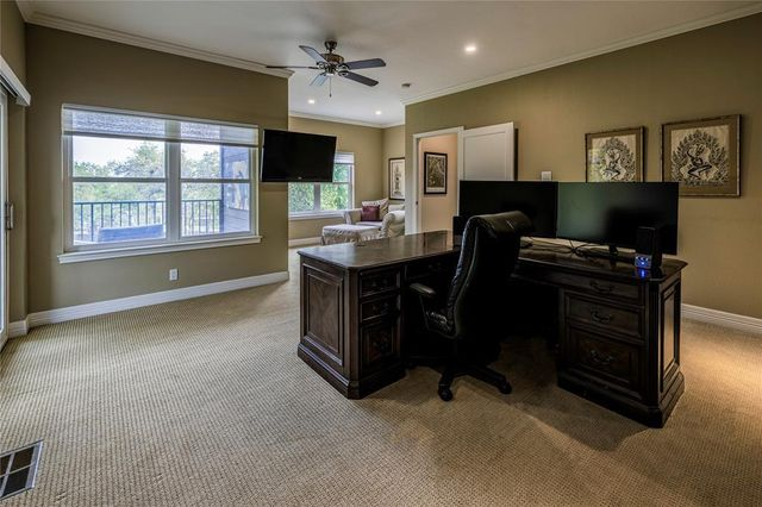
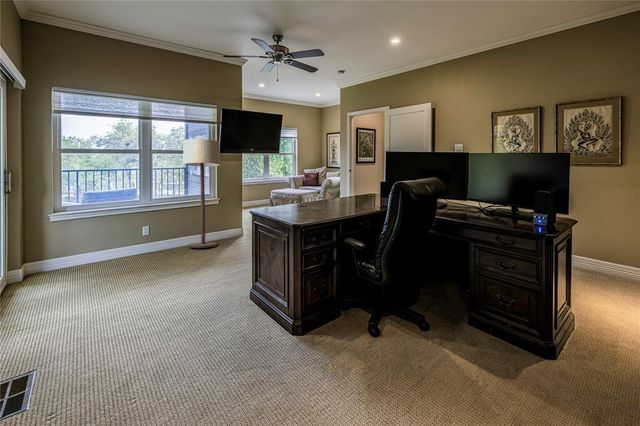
+ floor lamp (202, 194)
